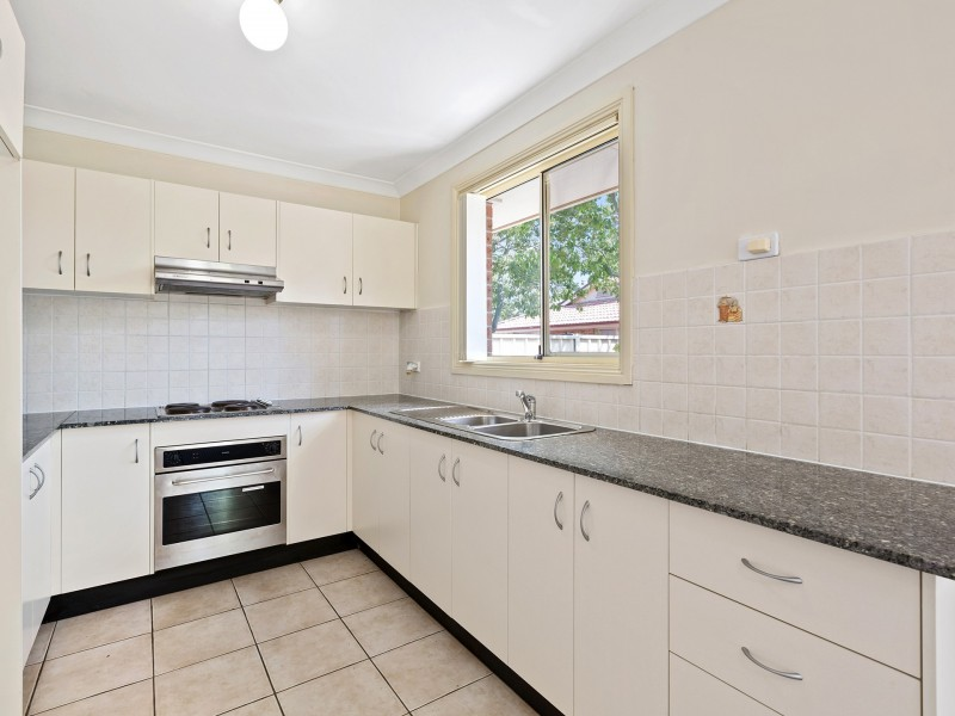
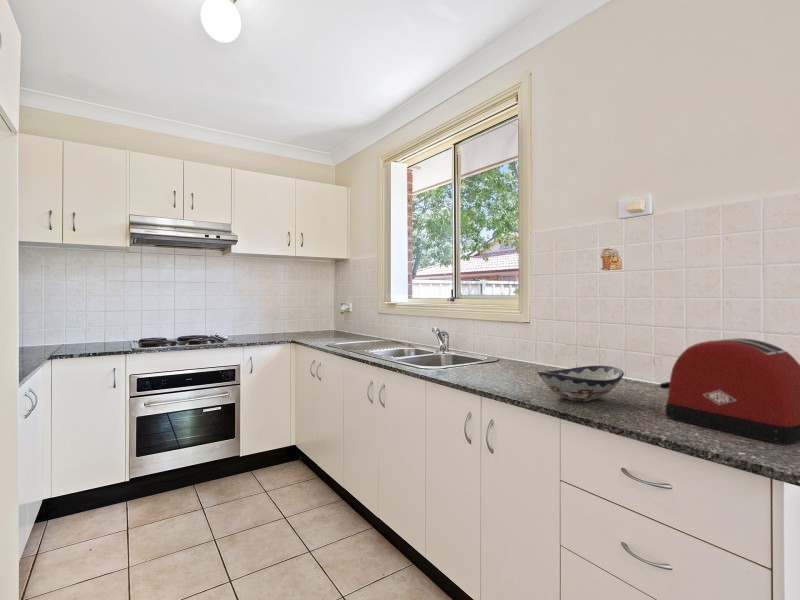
+ toaster (735, 381)
+ decorative bowl (579, 383)
